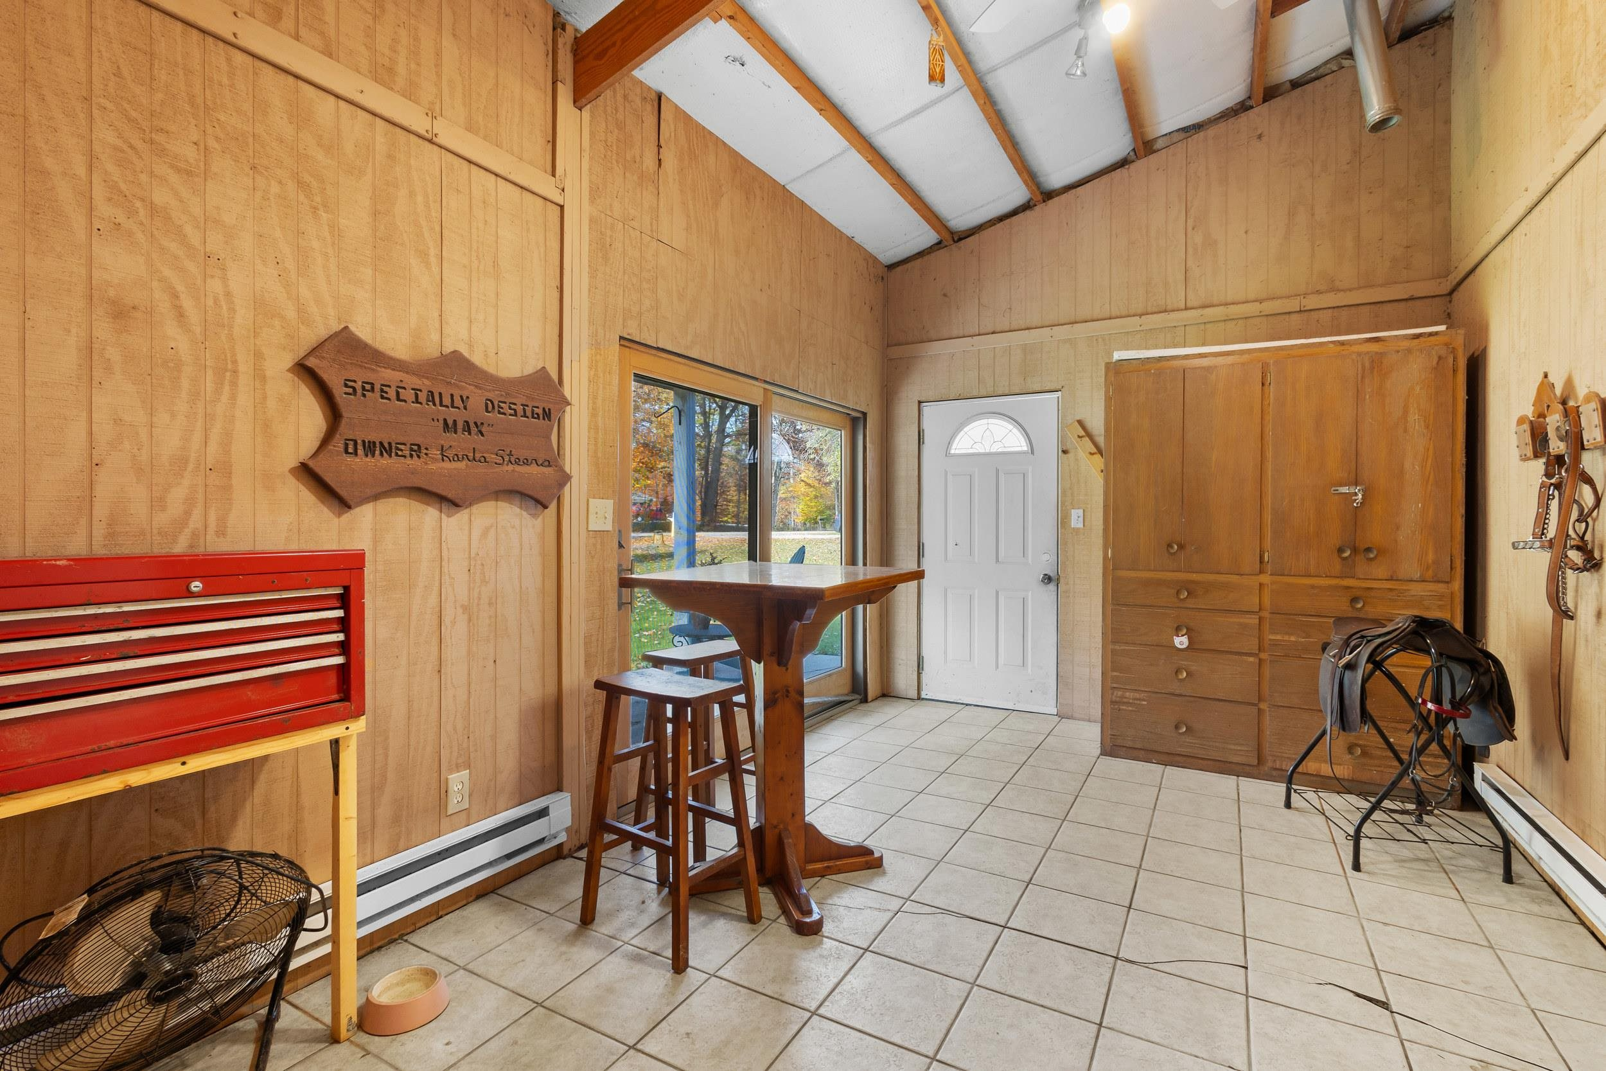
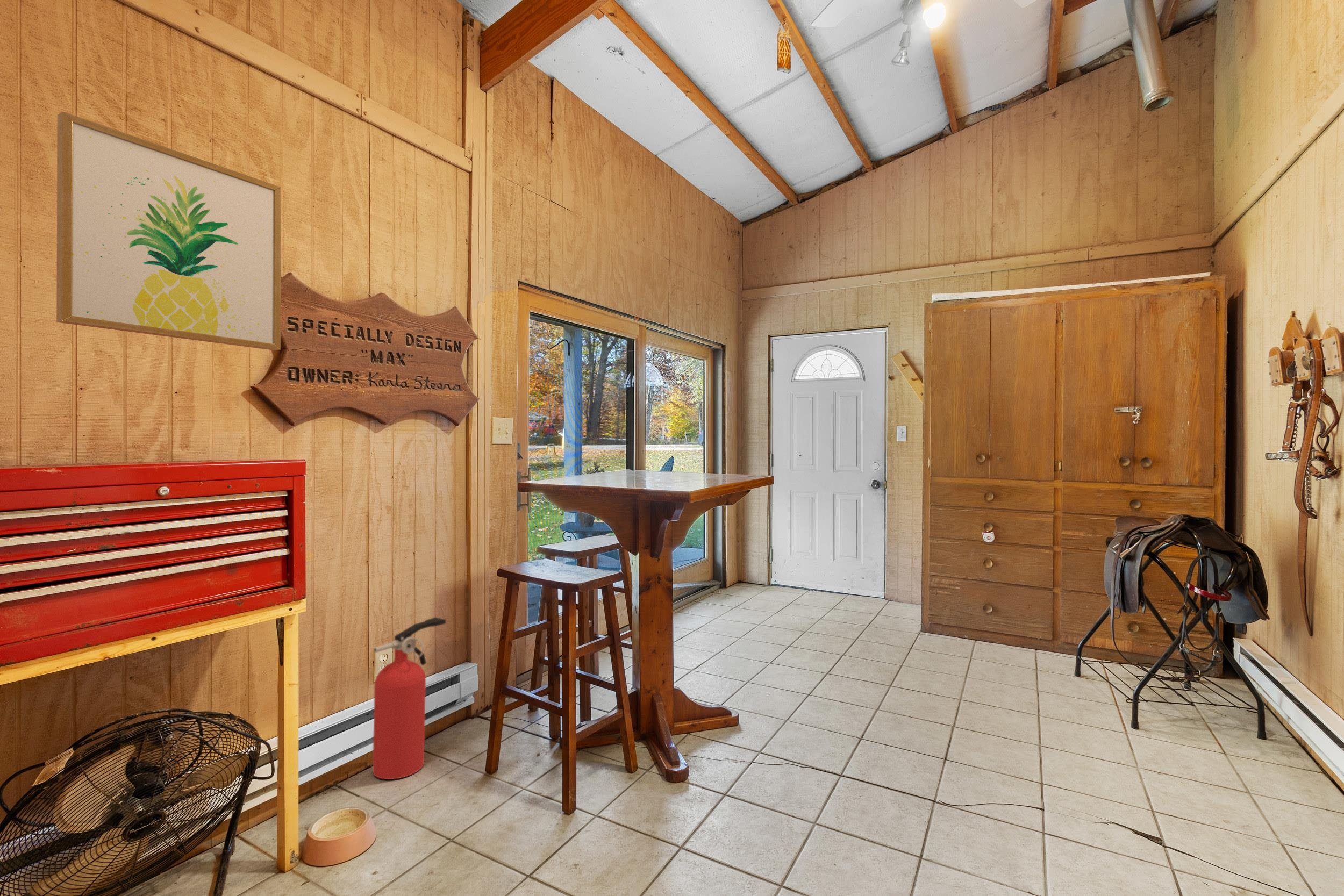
+ wall art (182, 246)
+ fire extinguisher (409, 695)
